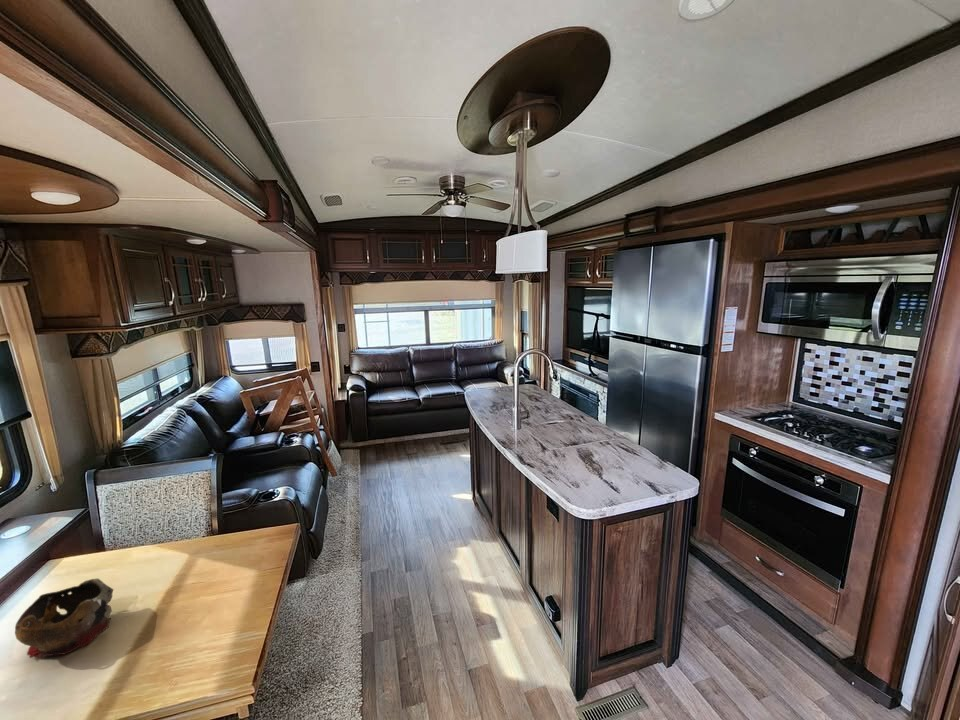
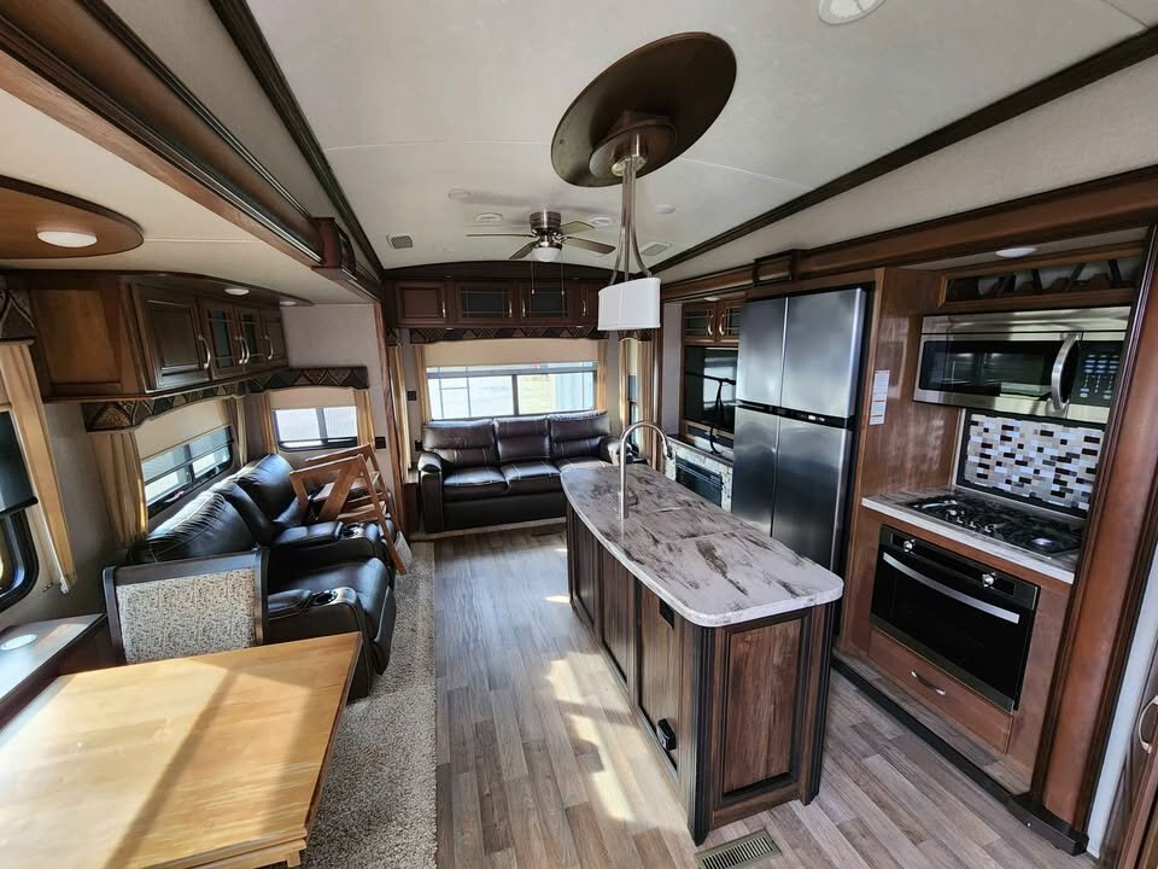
- decorative bowl (68, 614)
